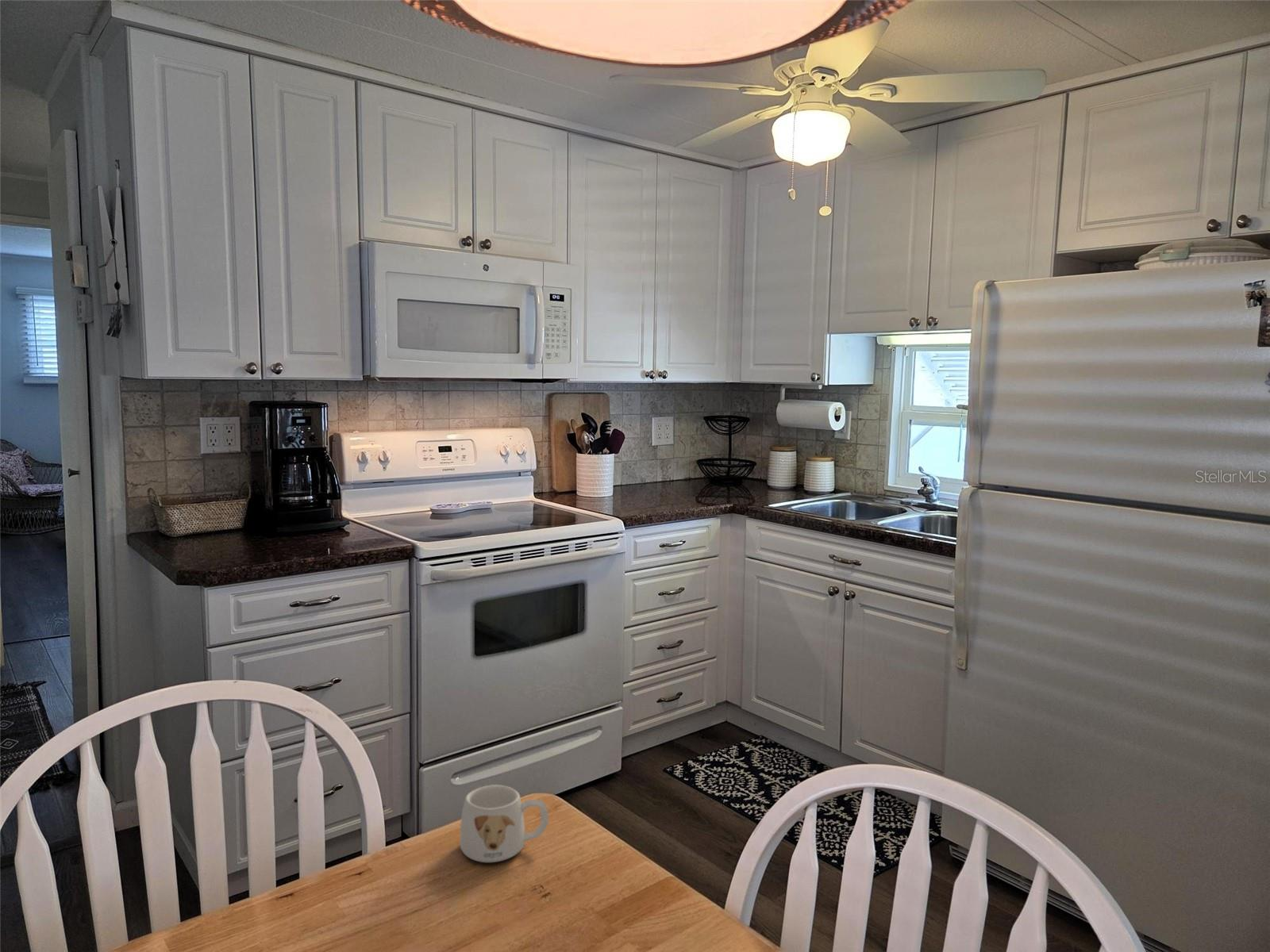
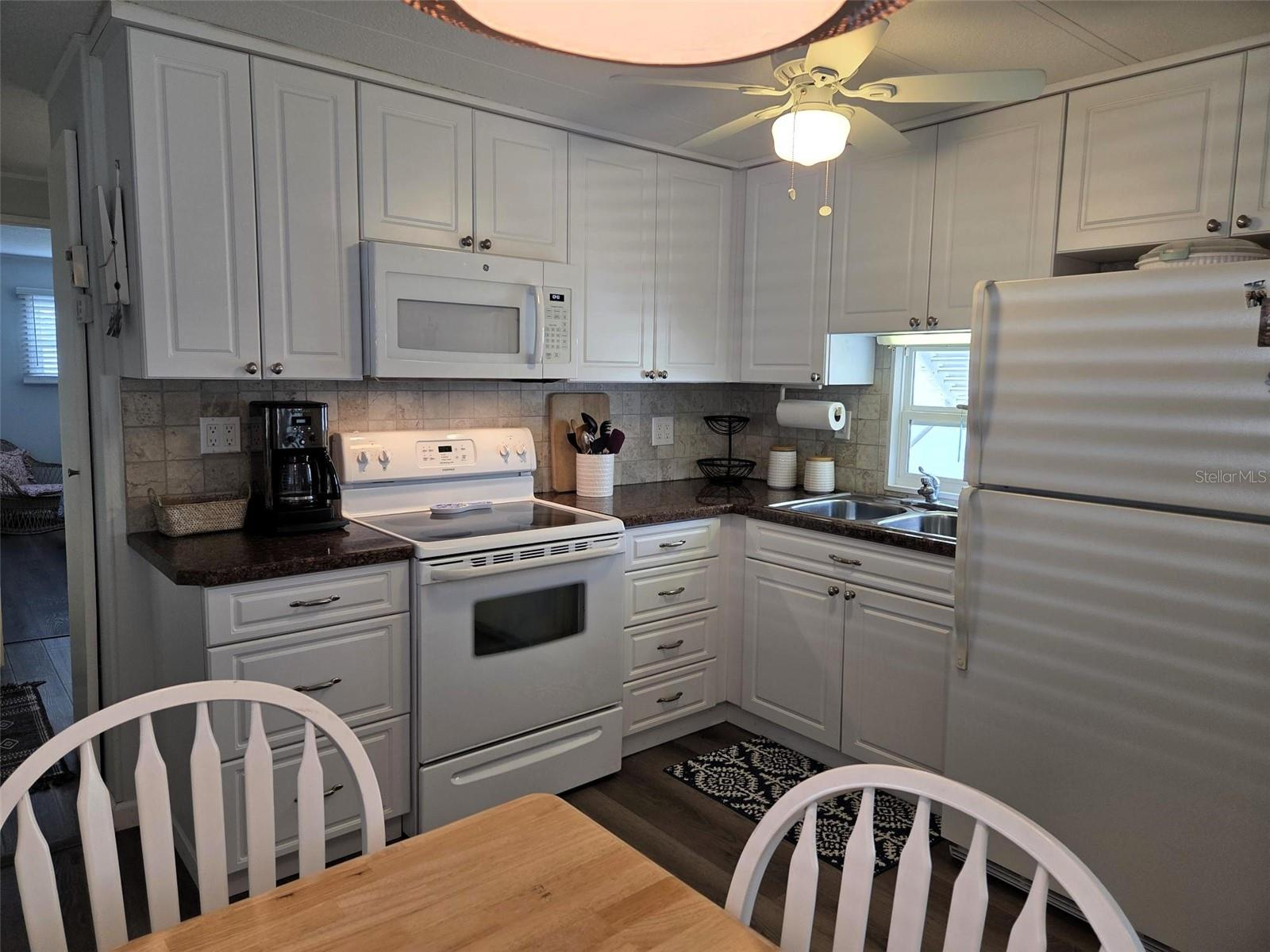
- mug (504, 822)
